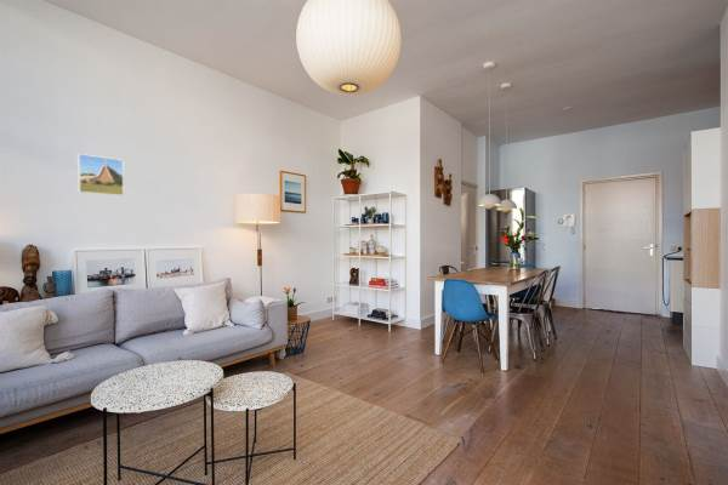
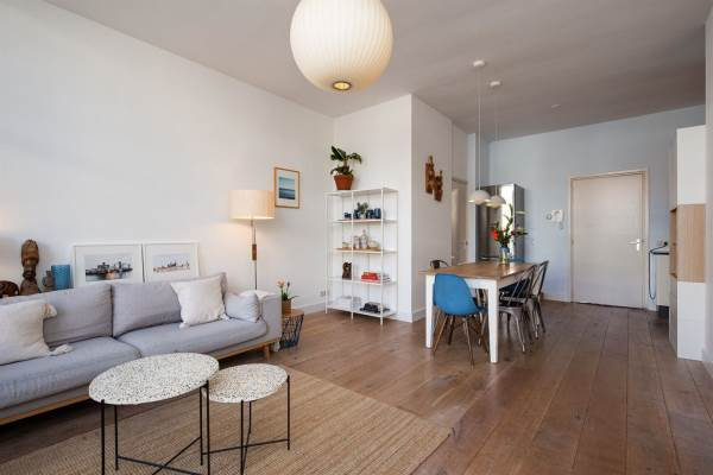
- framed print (101, 175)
